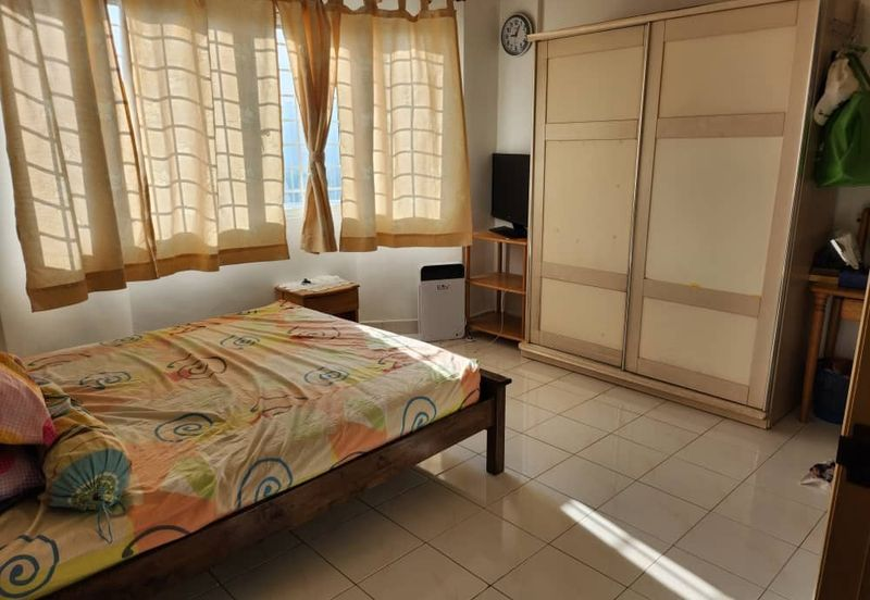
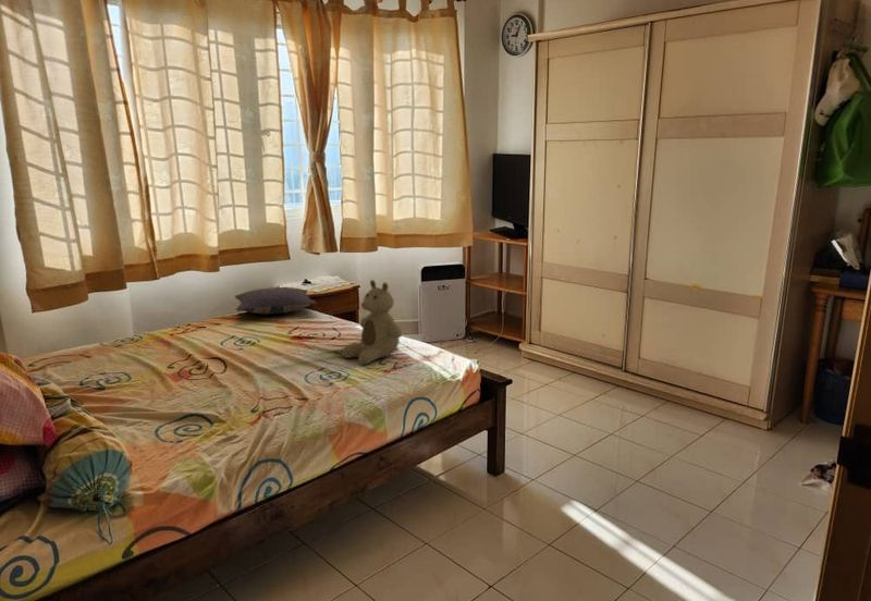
+ teddy bear (370, 320)
+ pillow (273, 299)
